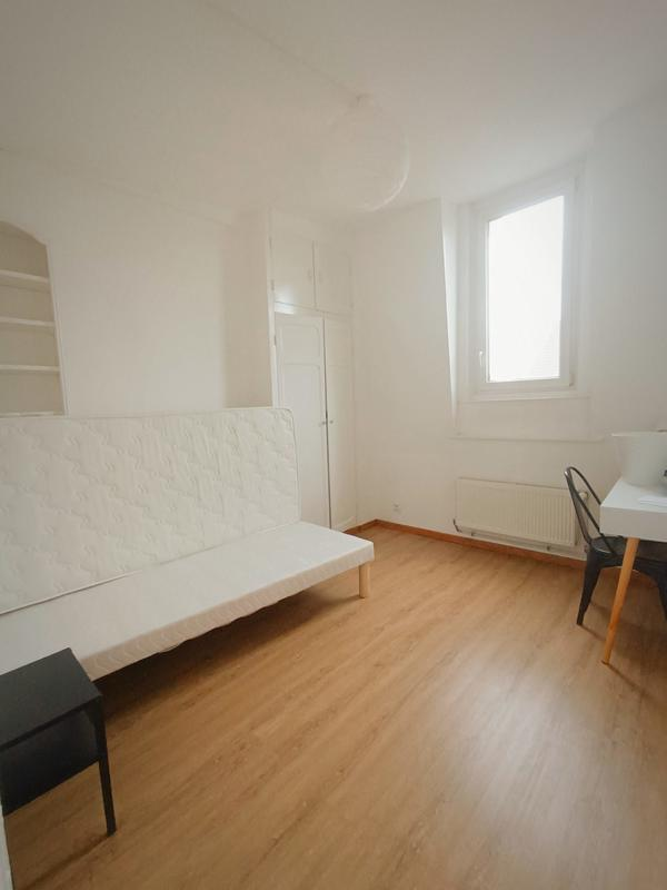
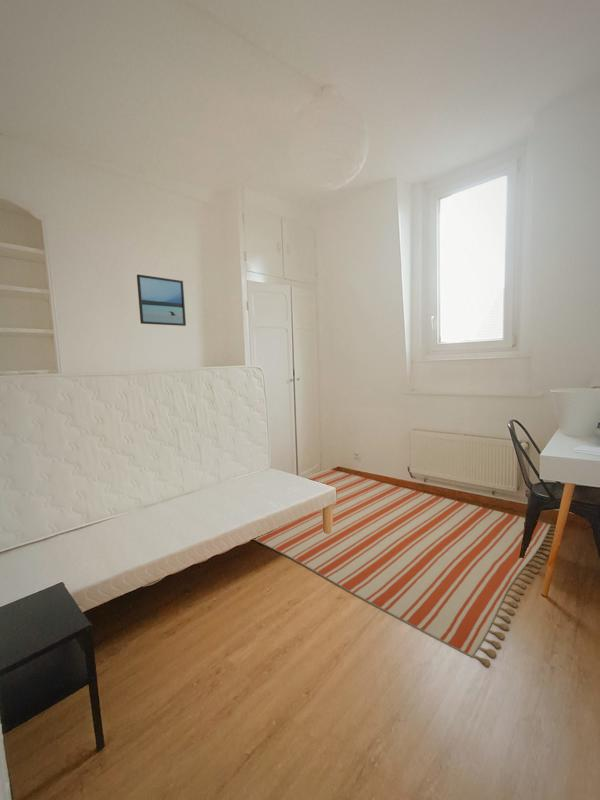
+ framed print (162, 301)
+ rug (355, 514)
